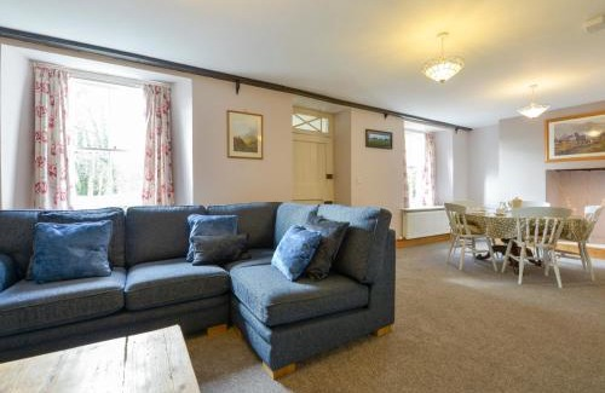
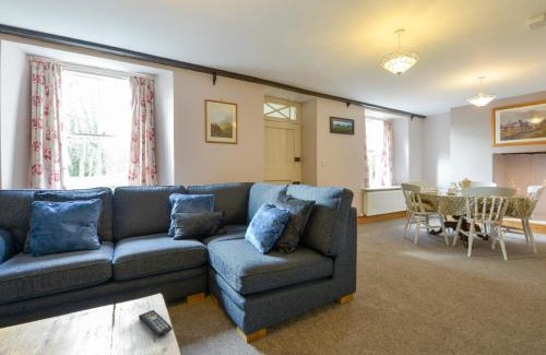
+ remote control (154, 321)
